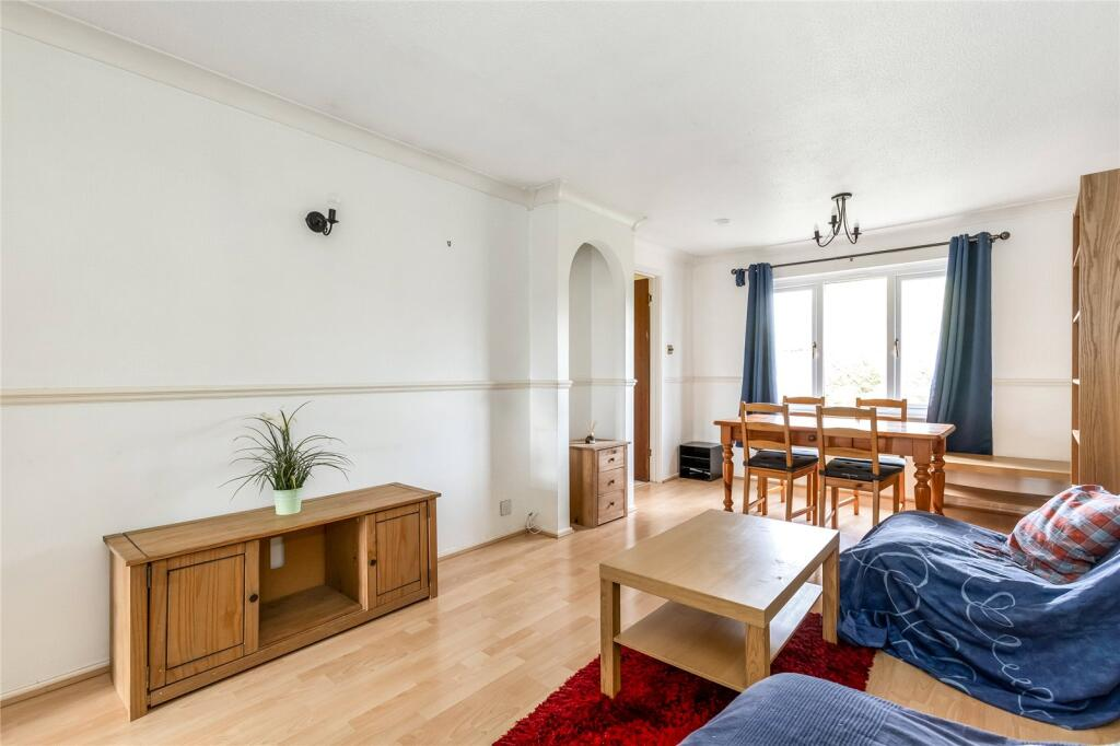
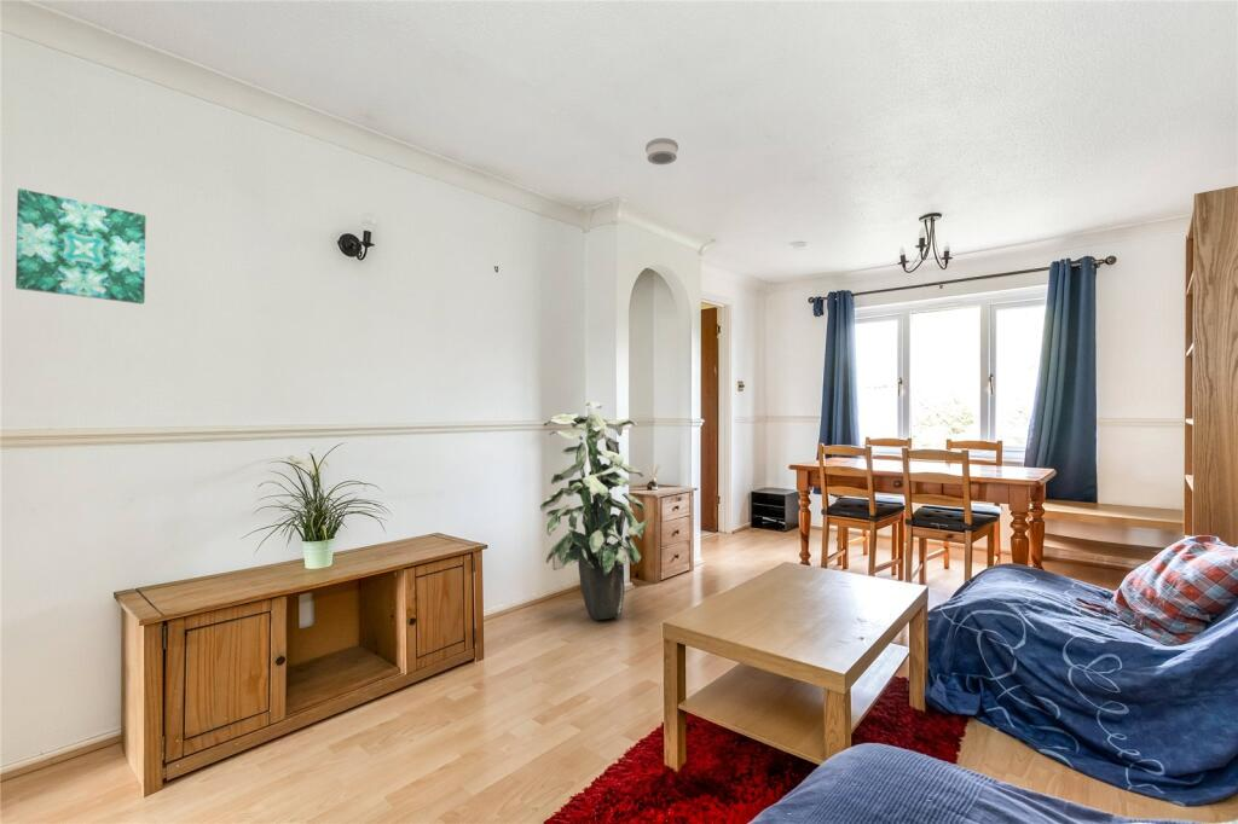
+ indoor plant (594, 507)
+ wall art (83, 249)
+ smoke detector (661, 149)
